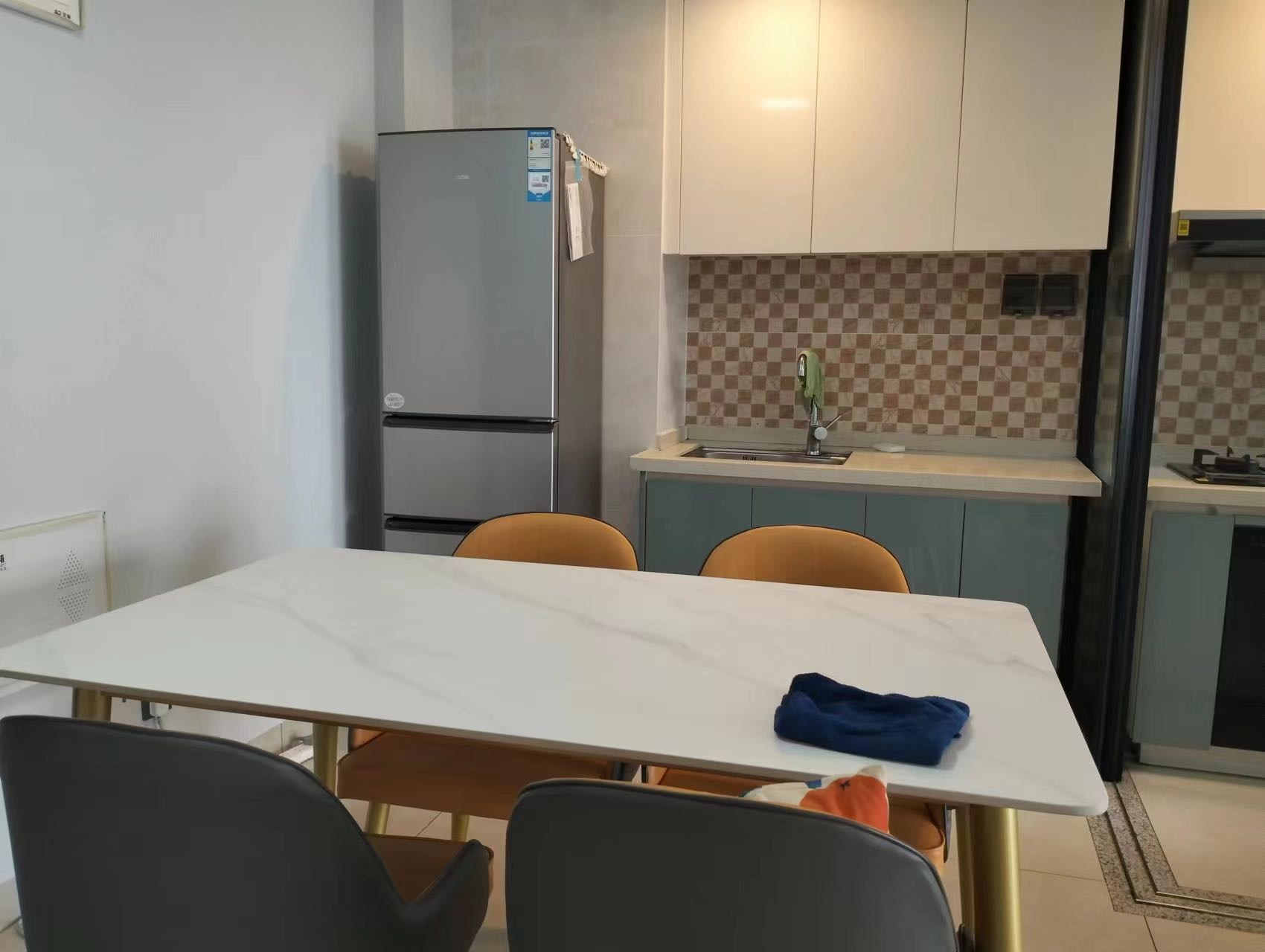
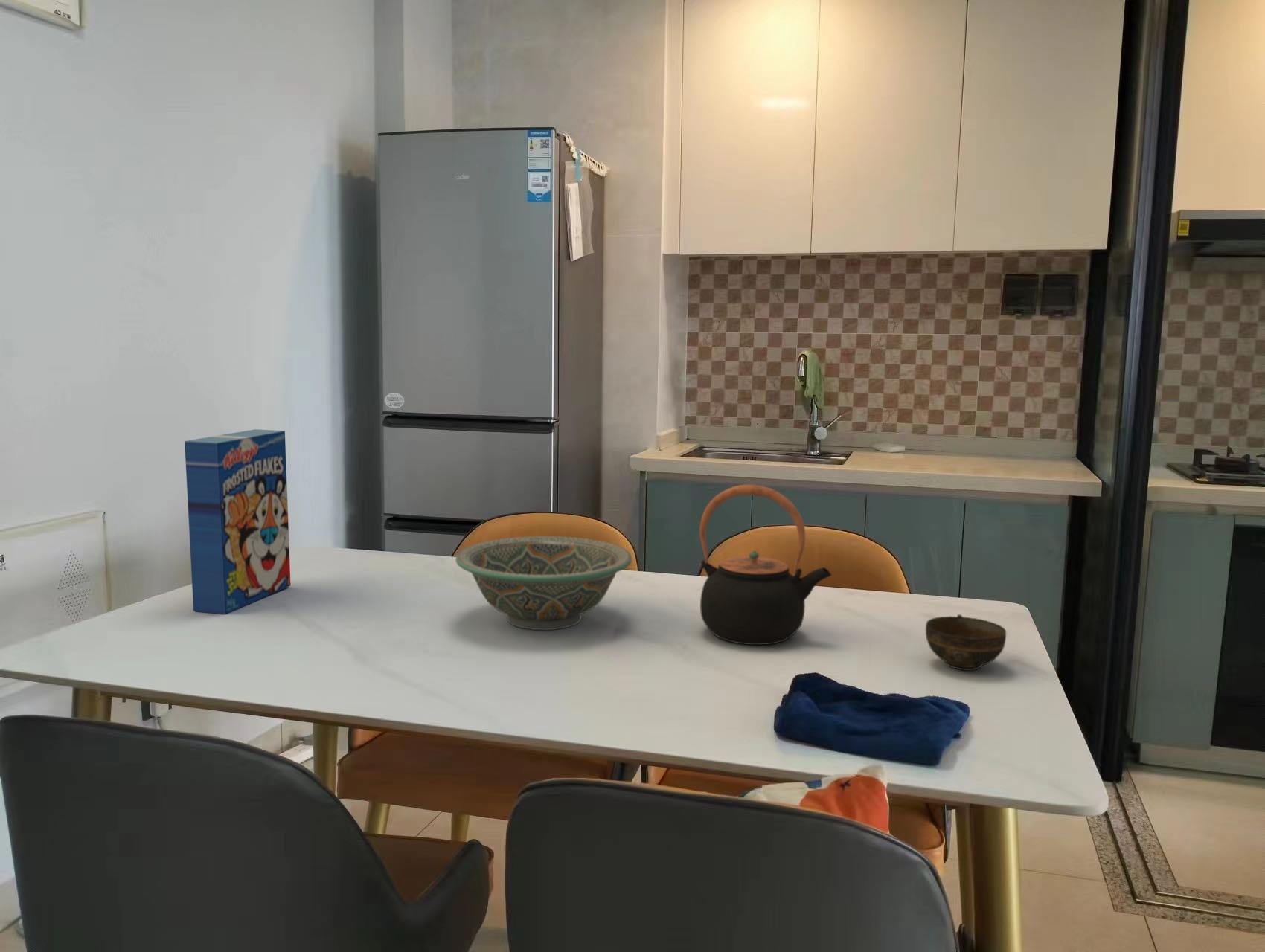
+ decorative bowl (544, 587)
+ teapot (763, 560)
+ cereal box (240, 518)
+ cup (963, 643)
